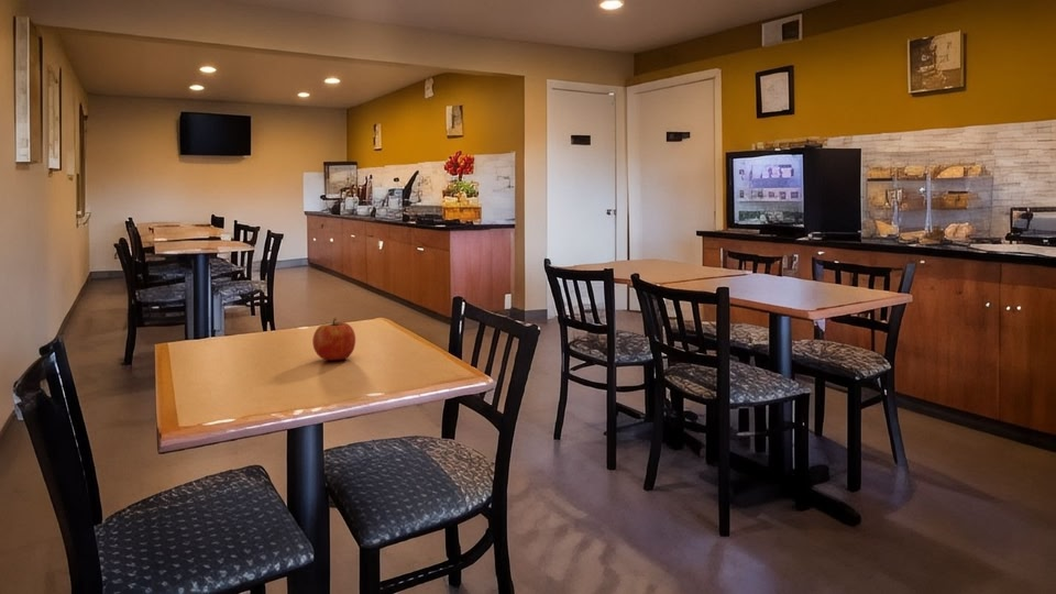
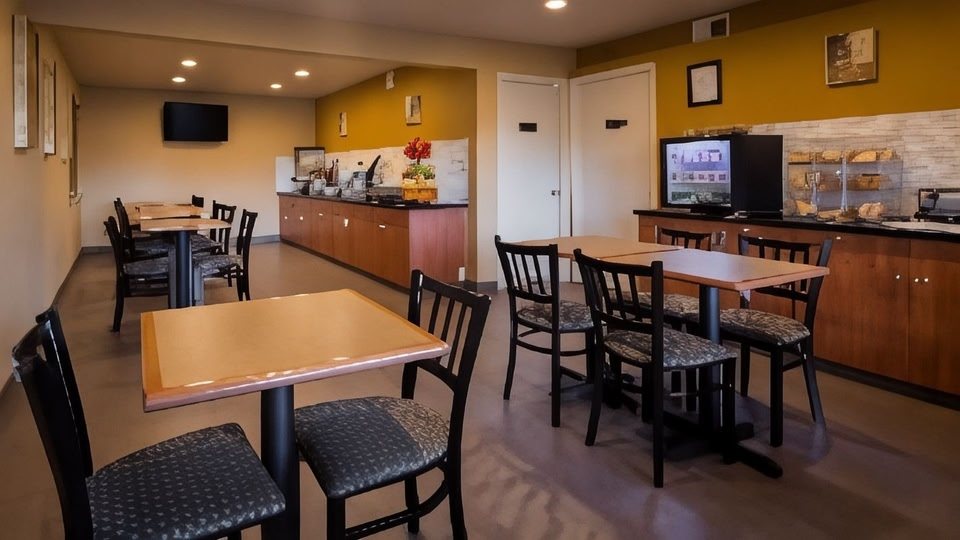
- fruit (334, 339)
